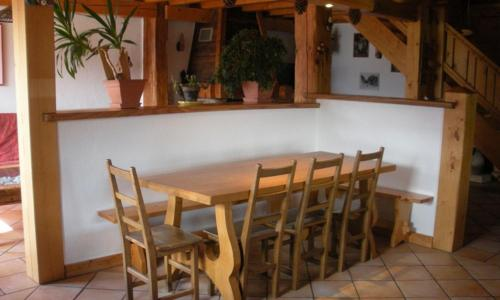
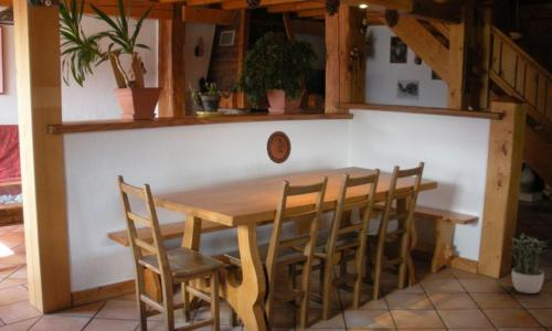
+ potted plant (527, 260)
+ decorative plate (278, 147)
